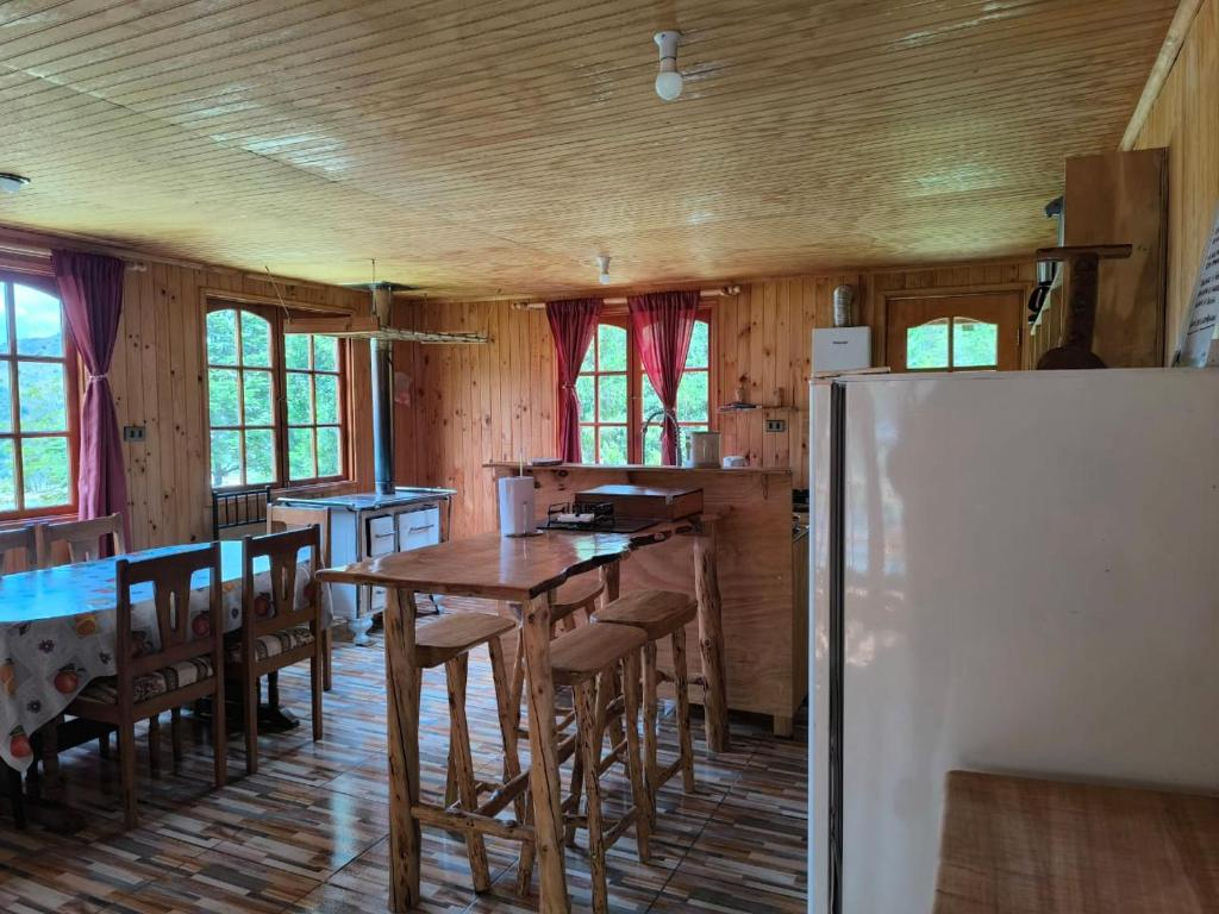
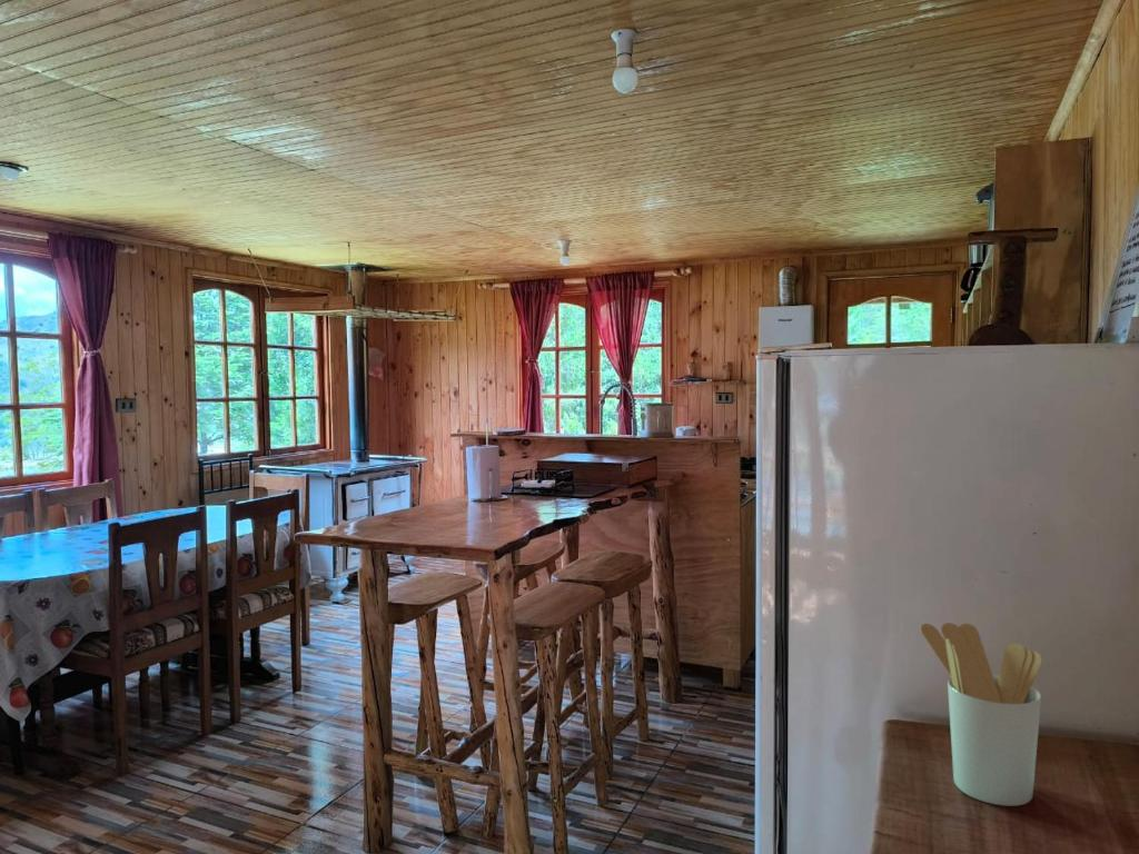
+ utensil holder (978, 705)
